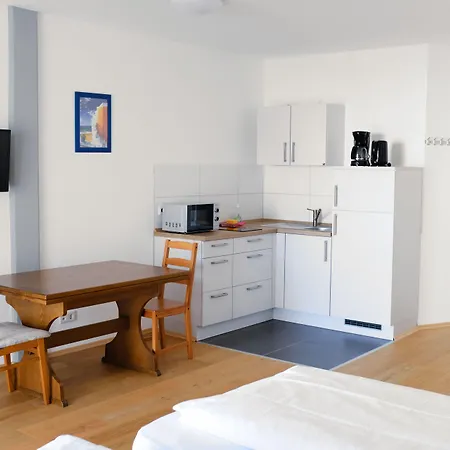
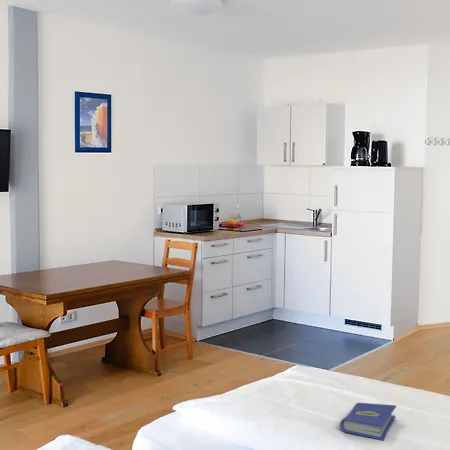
+ hardcover book (368, 418)
